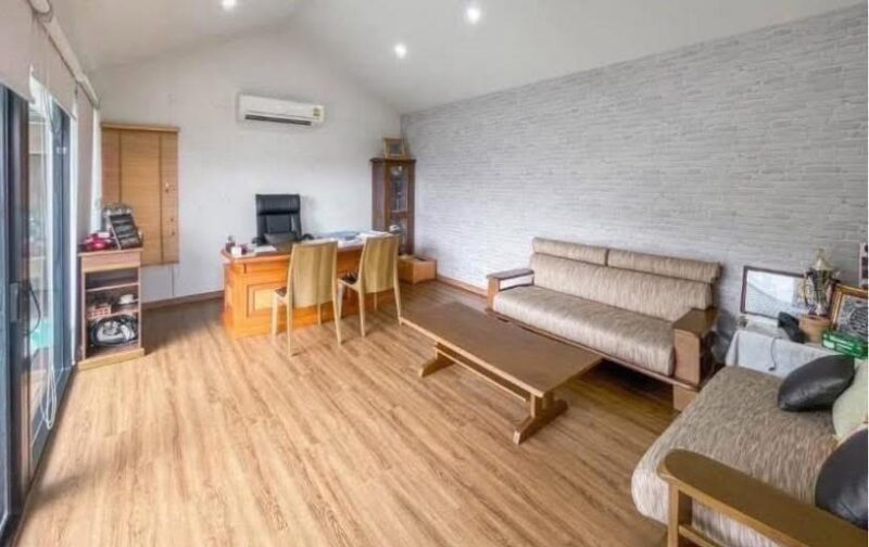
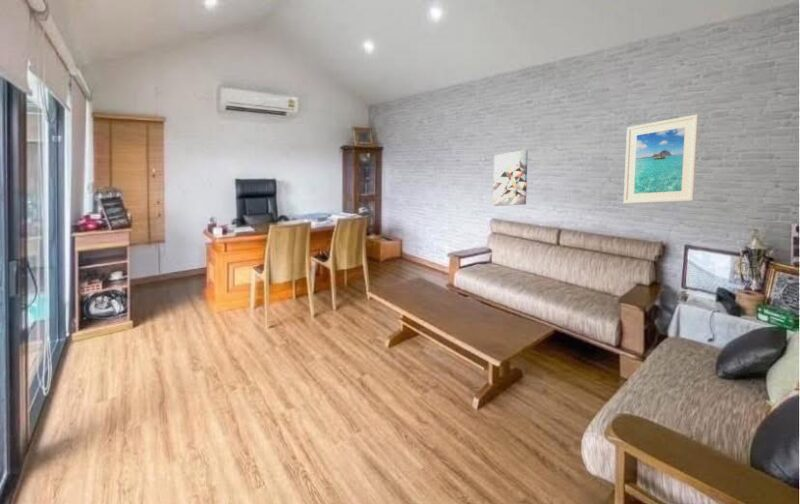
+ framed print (658, 162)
+ wall art (509, 179)
